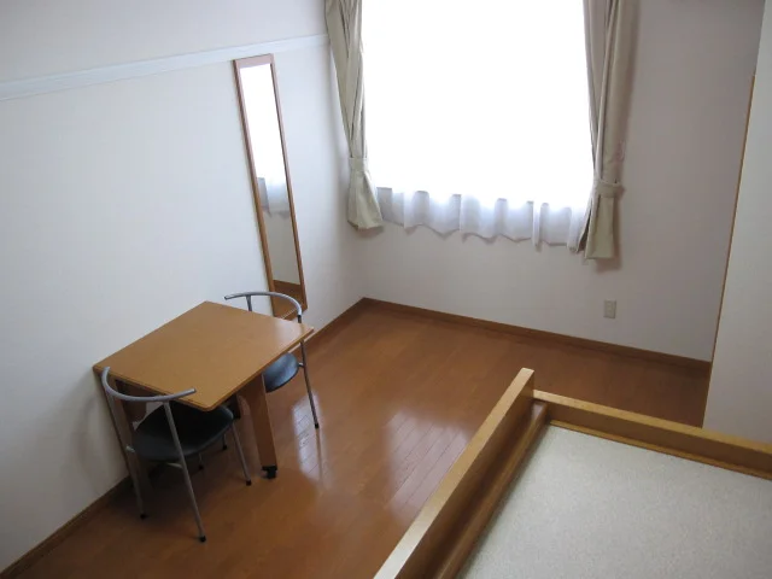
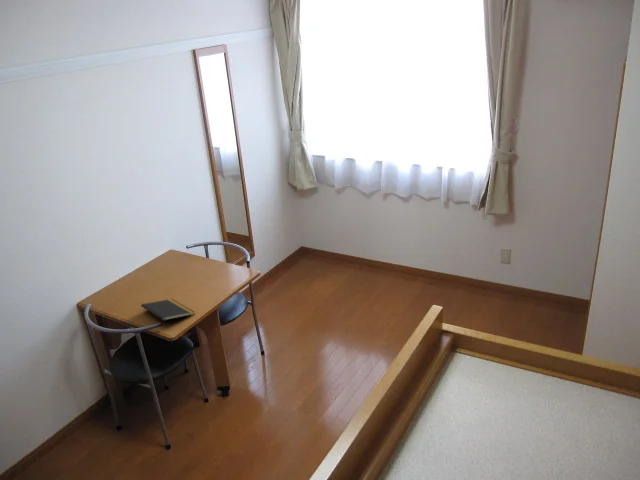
+ notepad (167, 309)
